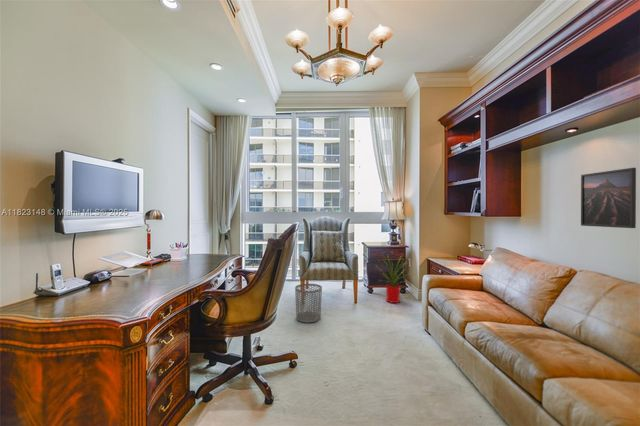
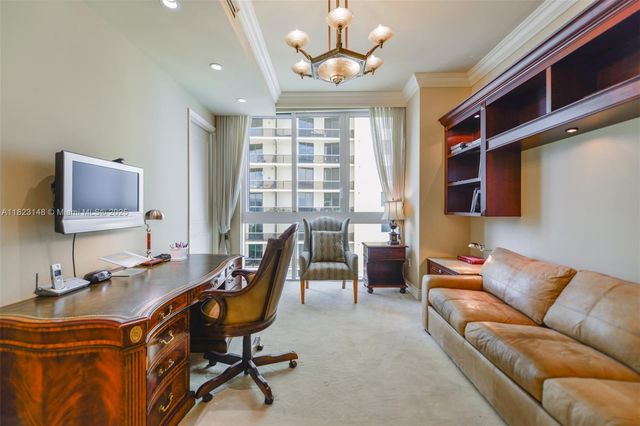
- house plant (394, 276)
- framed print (605, 199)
- waste bin (308, 303)
